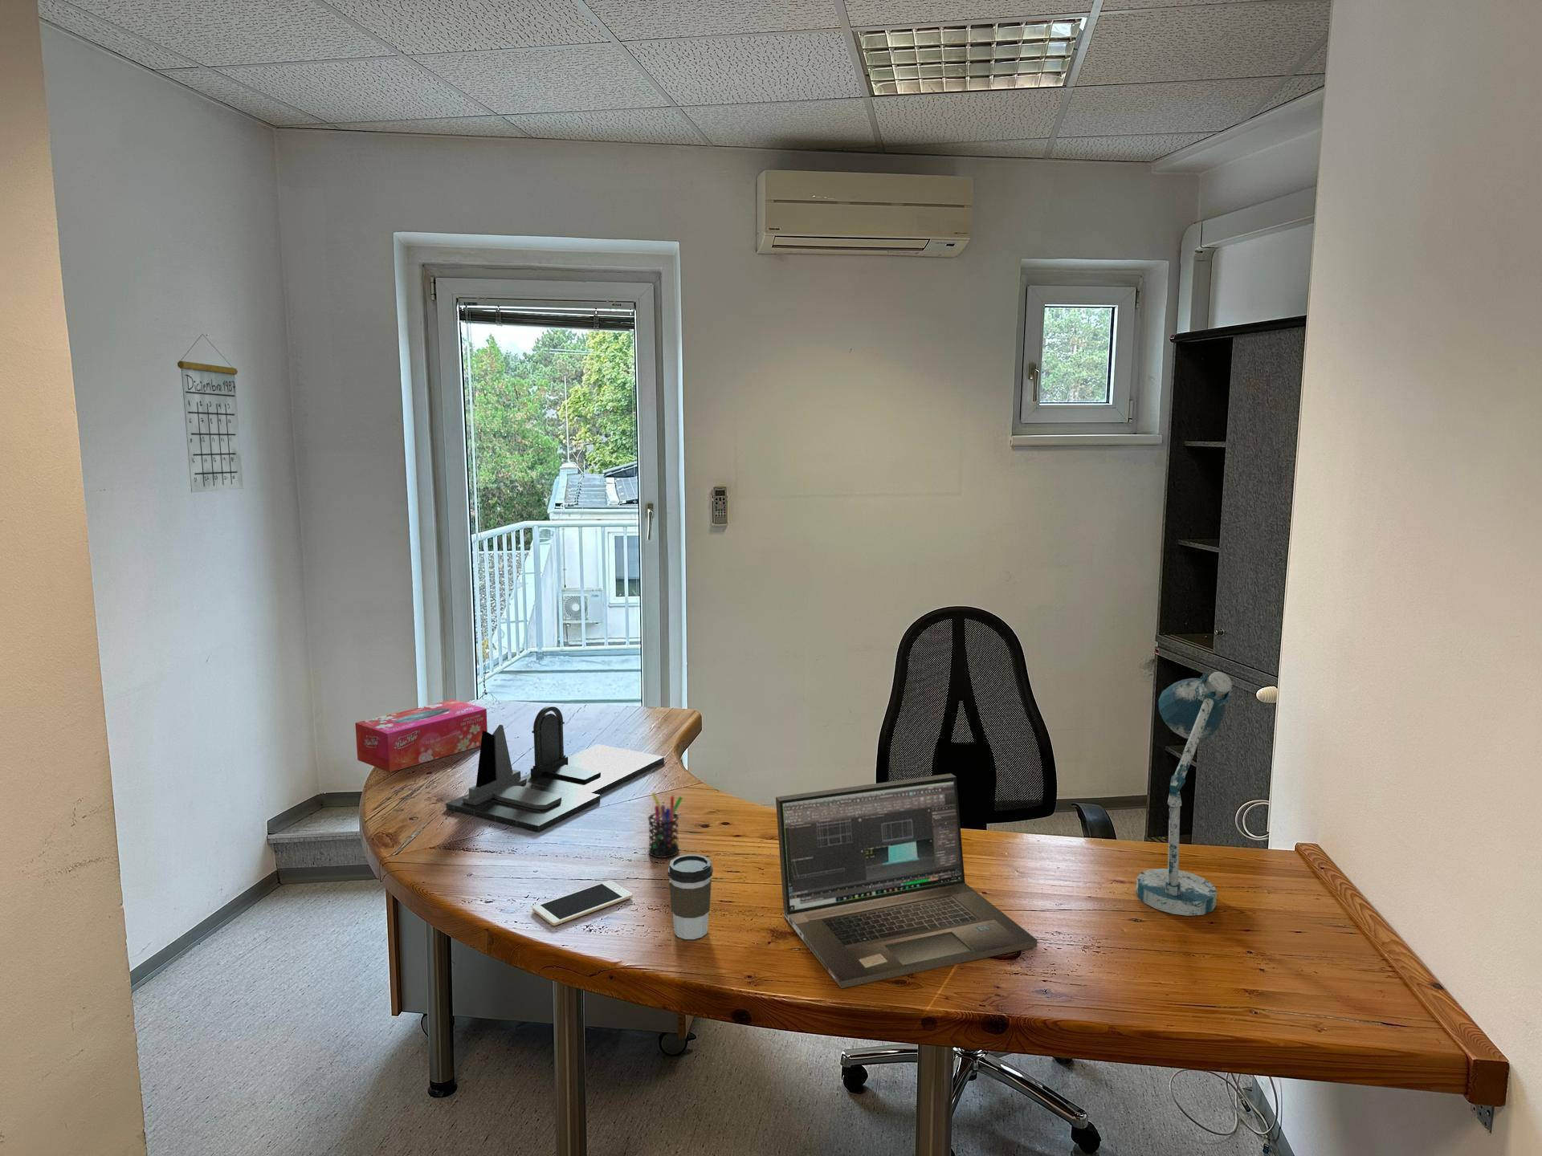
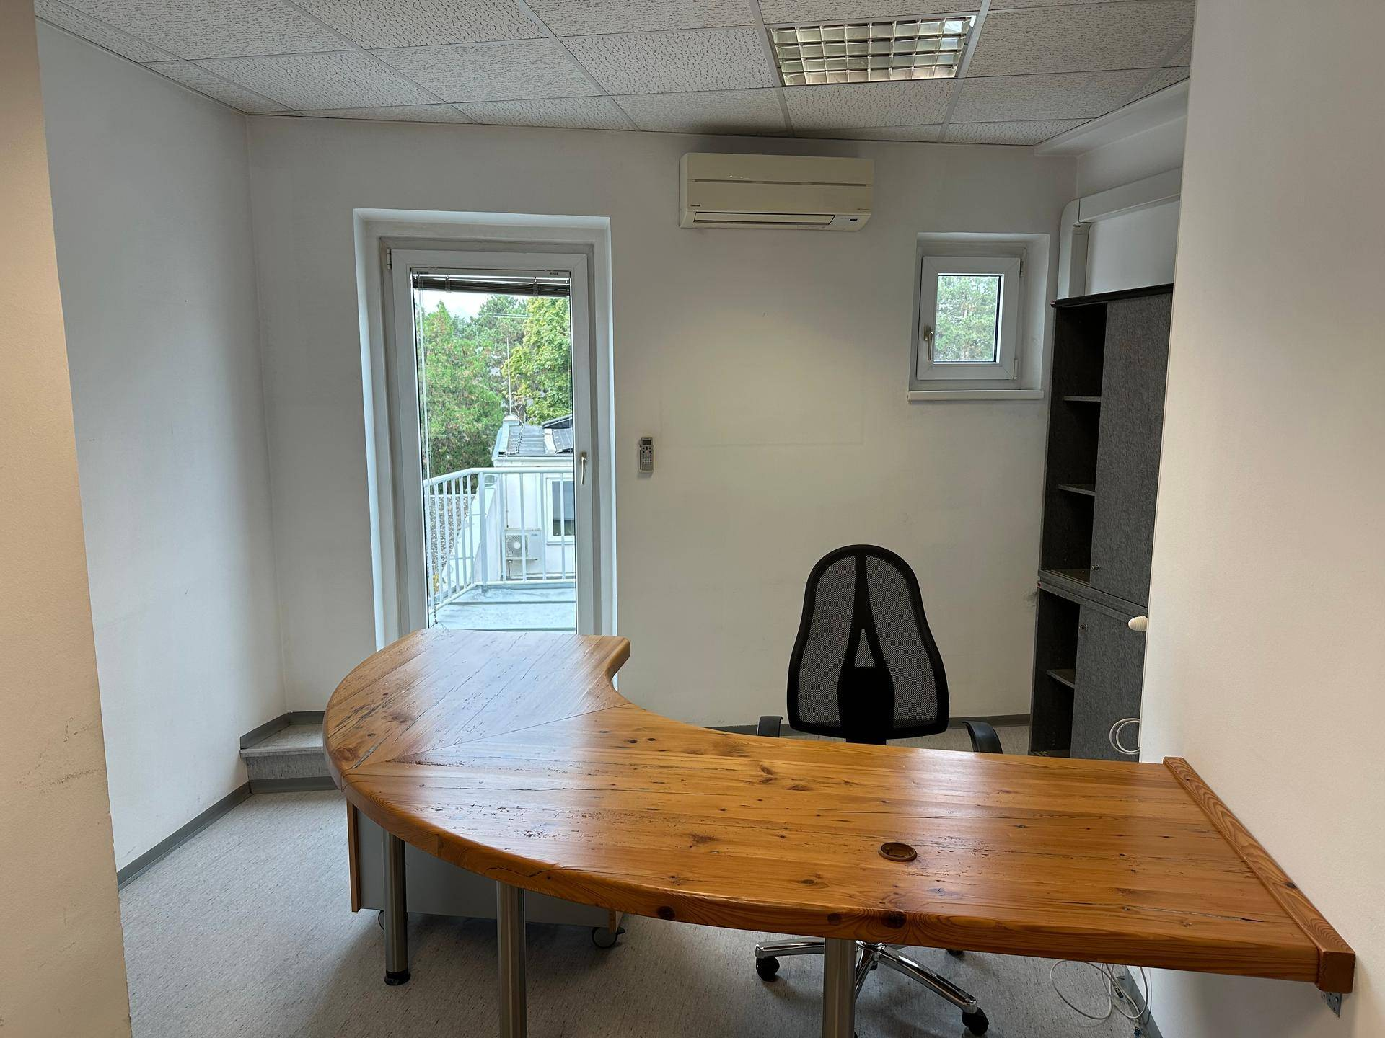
- tissue box (424, 733)
- pen holder (667, 821)
- desk lamp (1185, 781)
- cell phone (583, 901)
- desk organizer (563, 749)
- coffee cup (690, 896)
- calendar (212, 413)
- laptop (901, 868)
